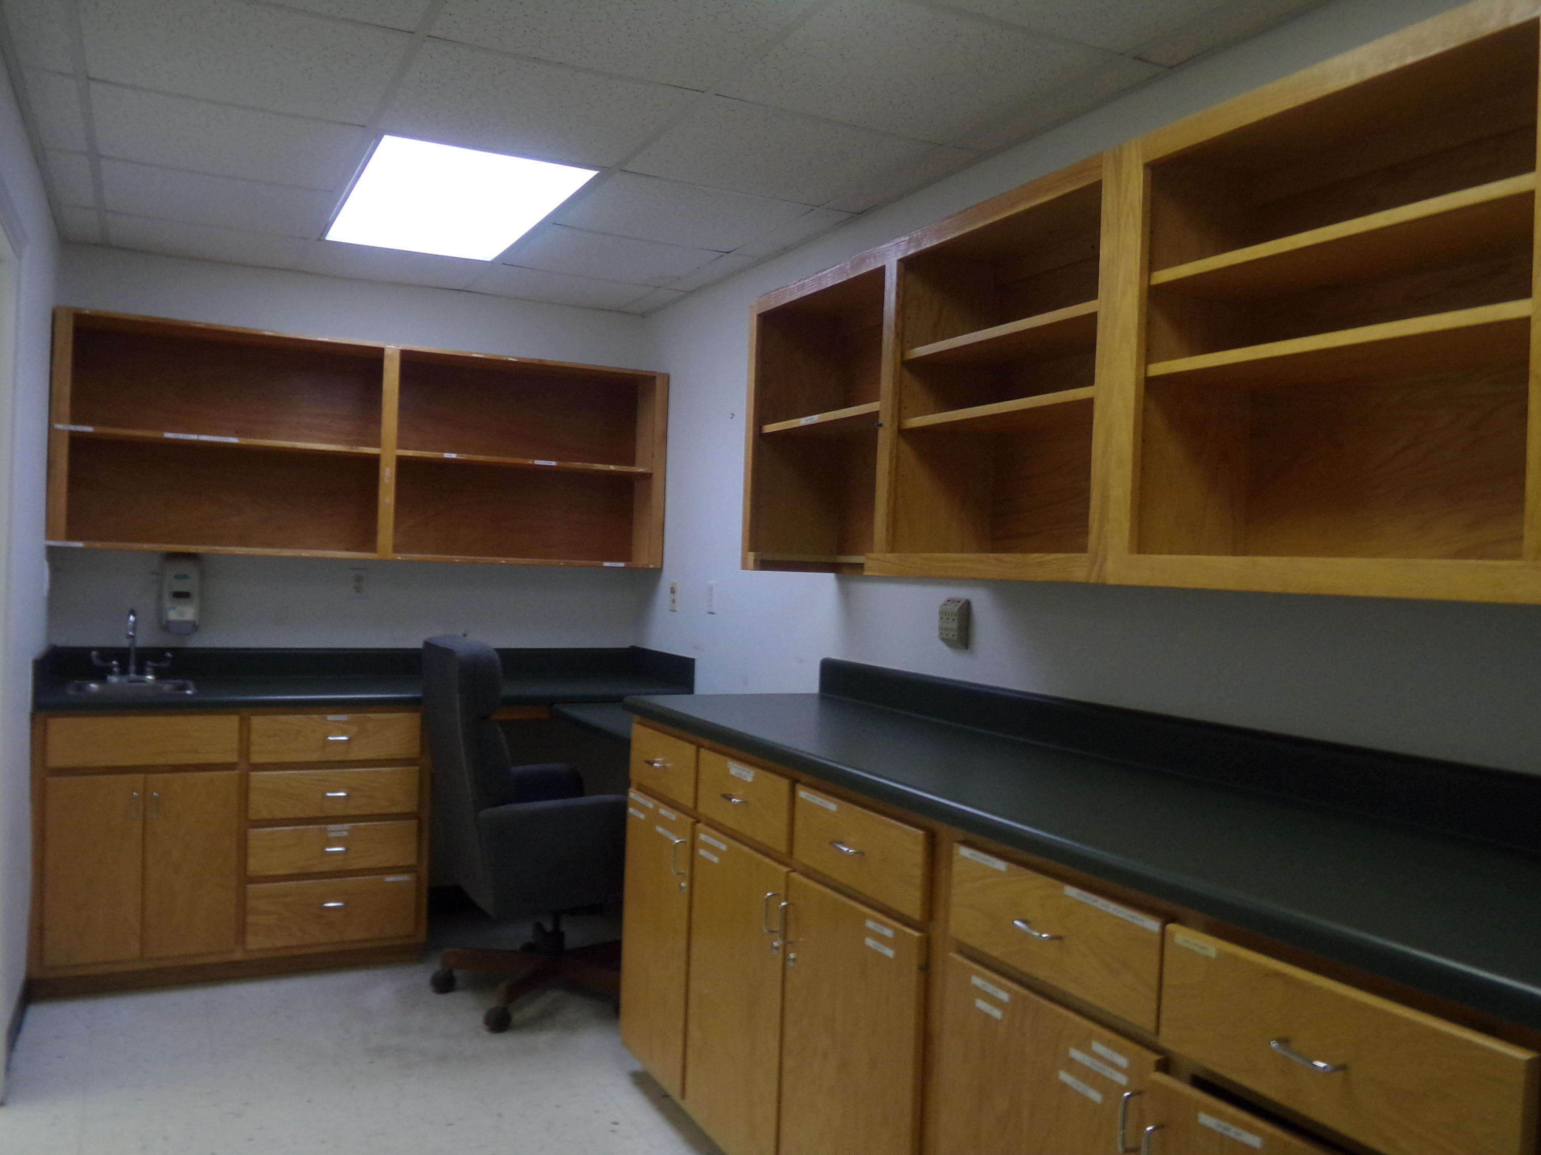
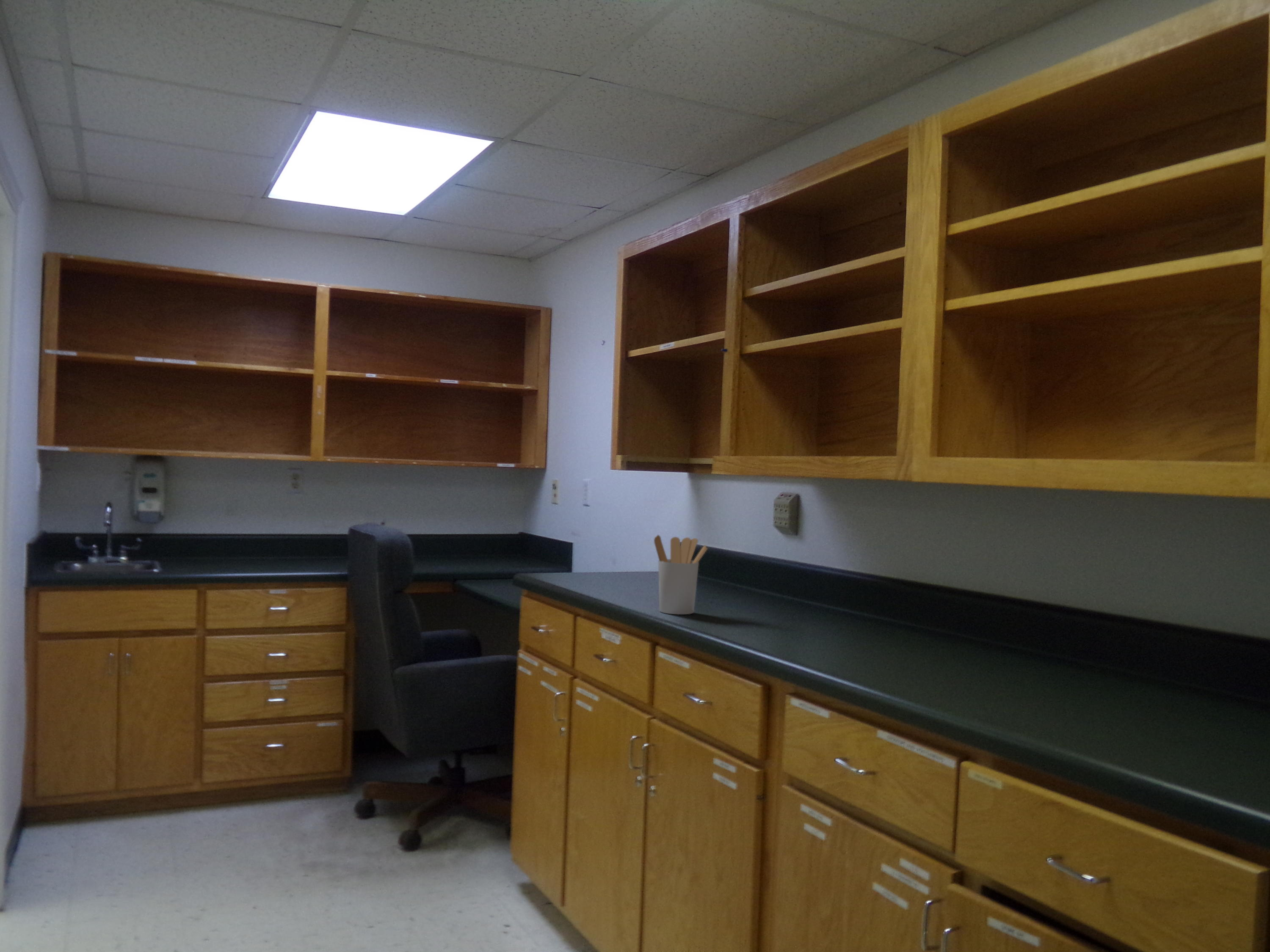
+ utensil holder (679, 573)
